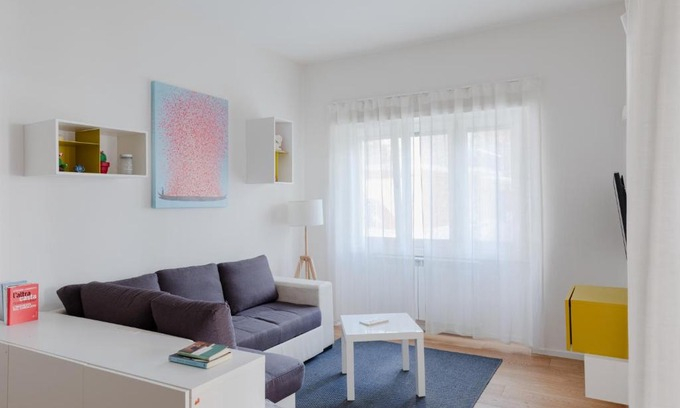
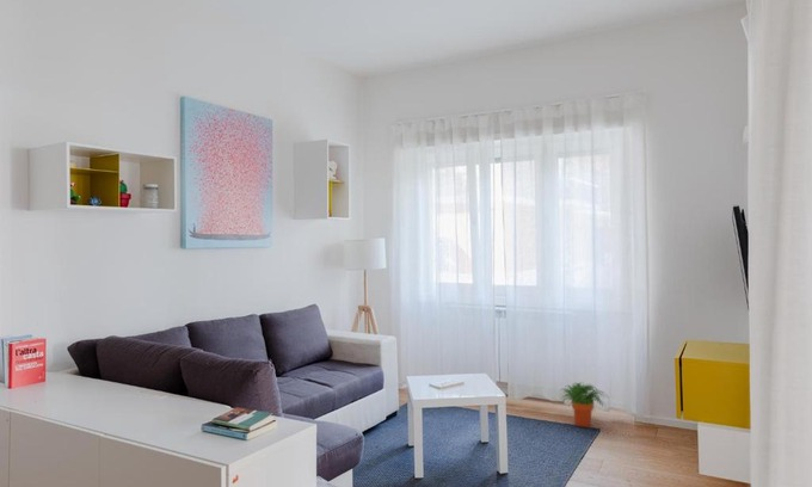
+ potted plant (582, 403)
